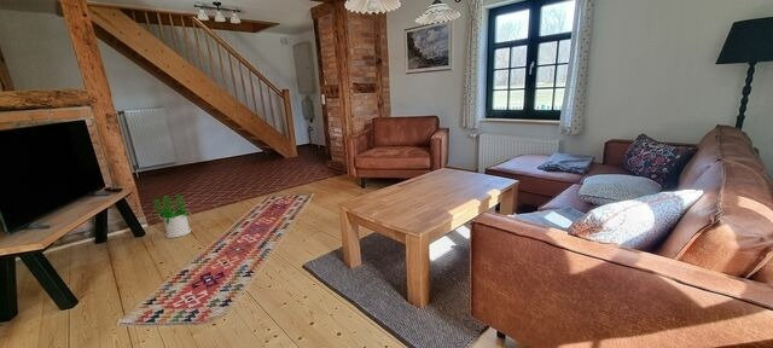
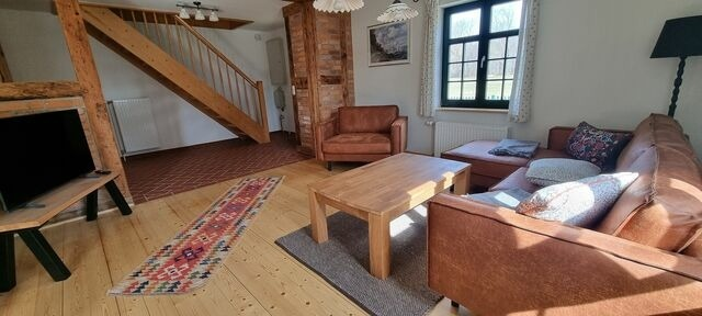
- potted plant (172, 215)
